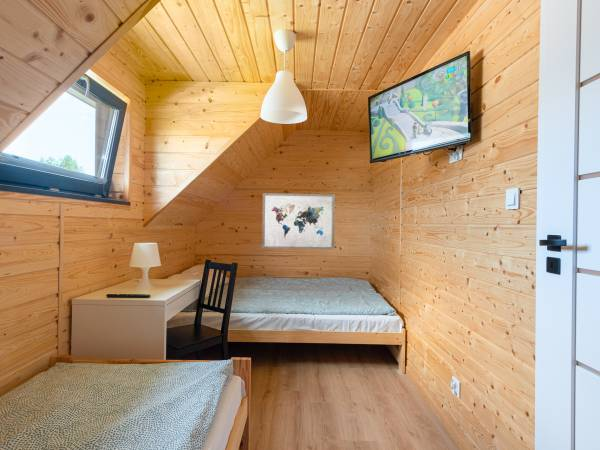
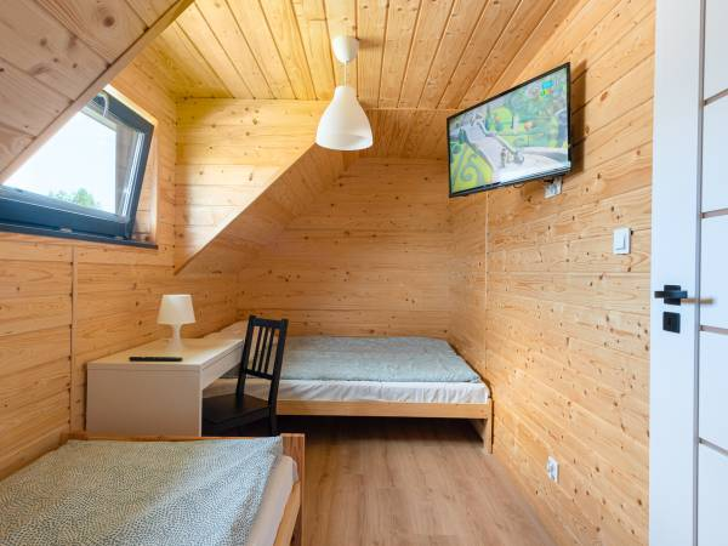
- wall art (298, 221)
